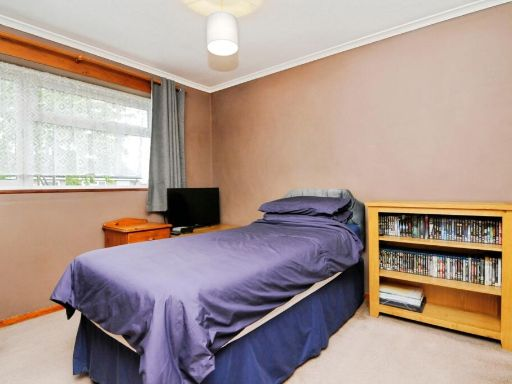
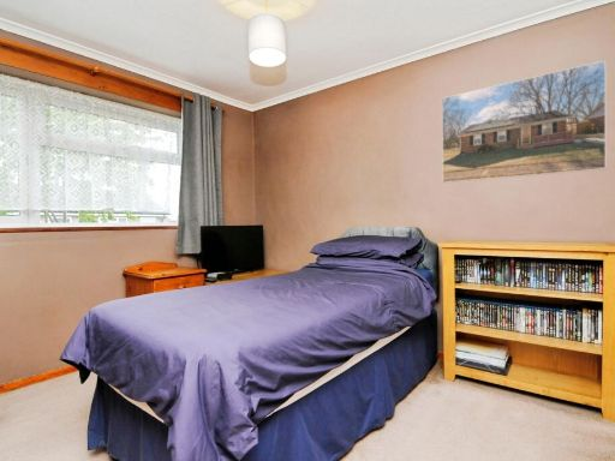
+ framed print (514, 128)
